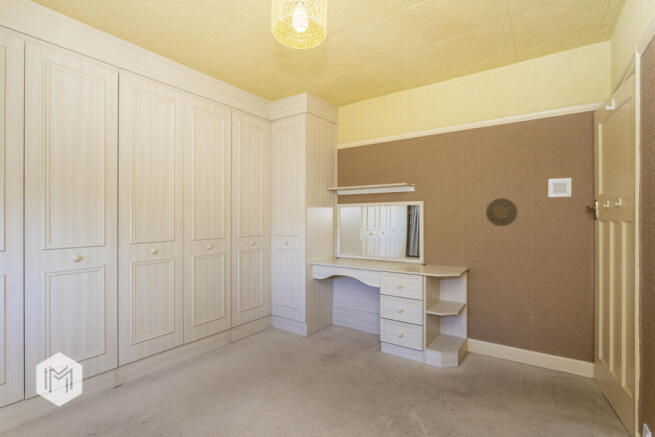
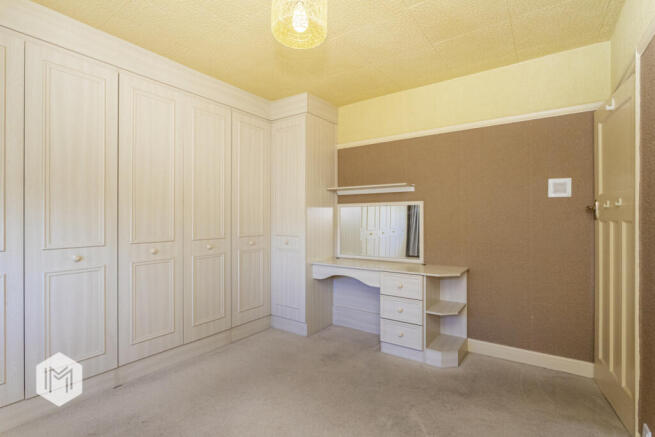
- decorative plate (501, 212)
